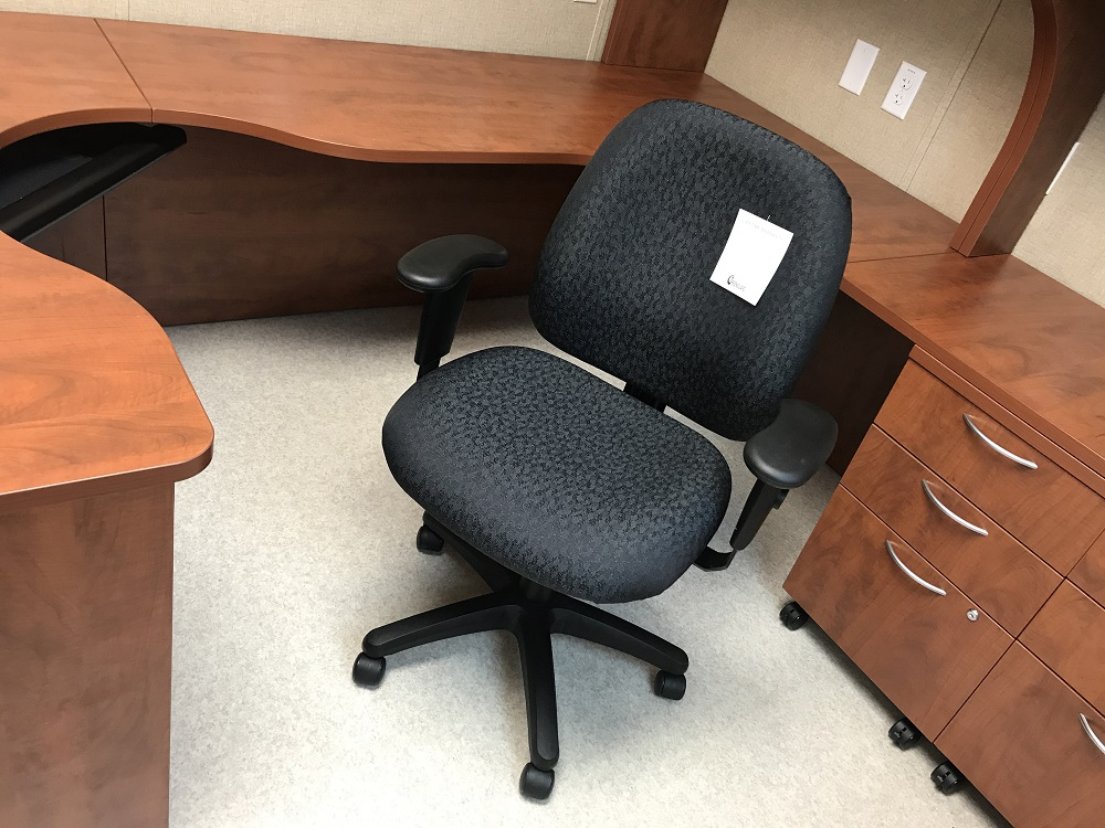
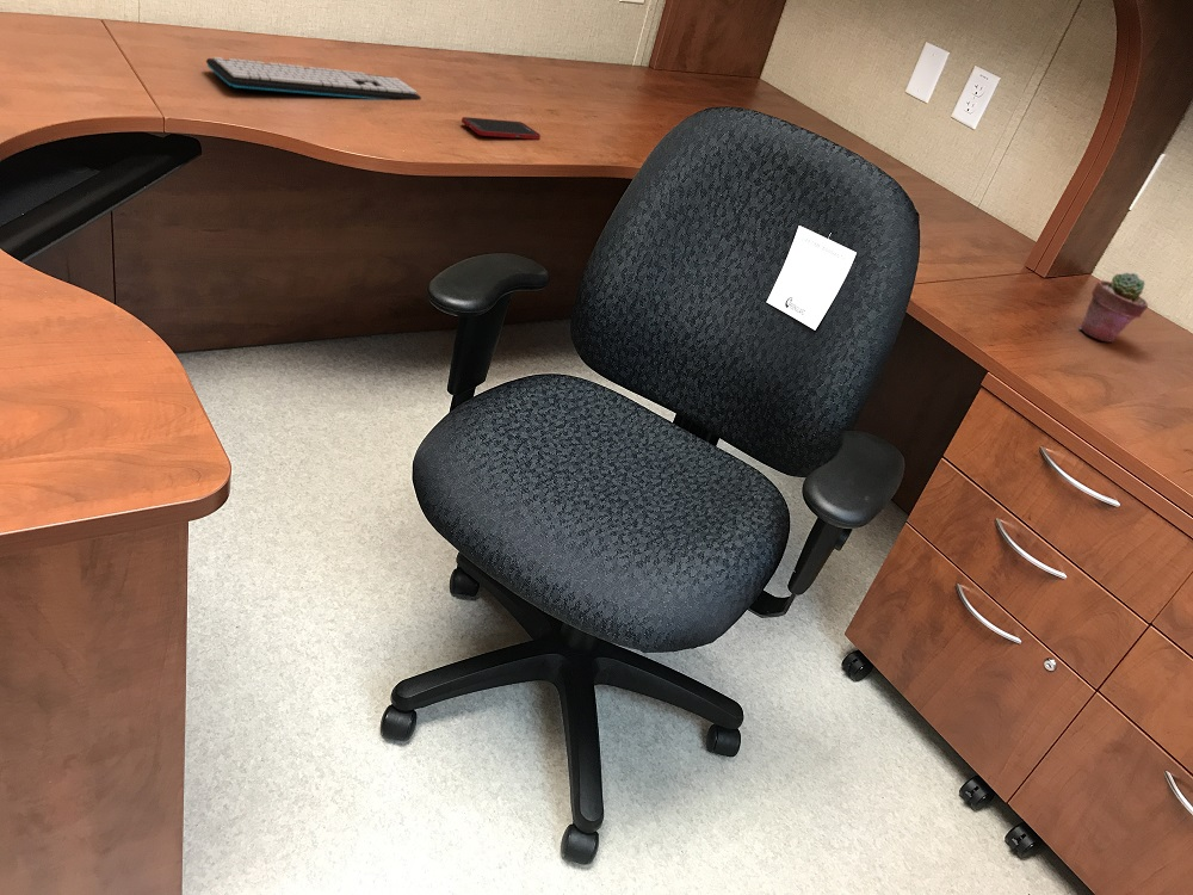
+ cell phone (501, 128)
+ potted succulent (1115, 304)
+ keyboard (319, 79)
